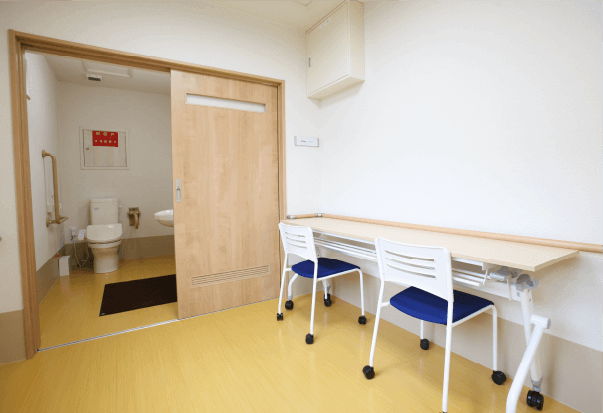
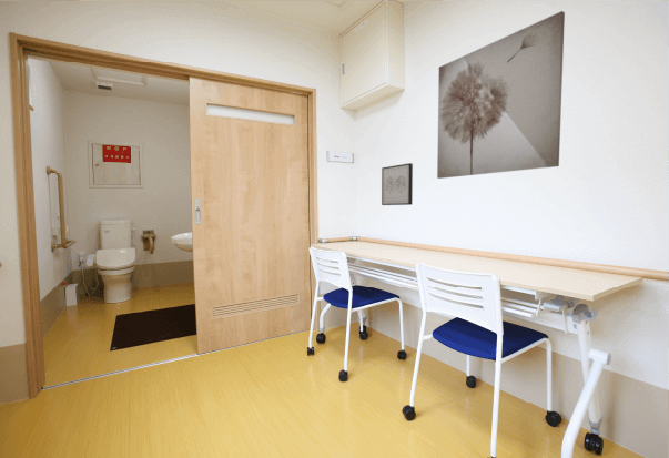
+ wall art (489, 109)
+ wall art (396, 185)
